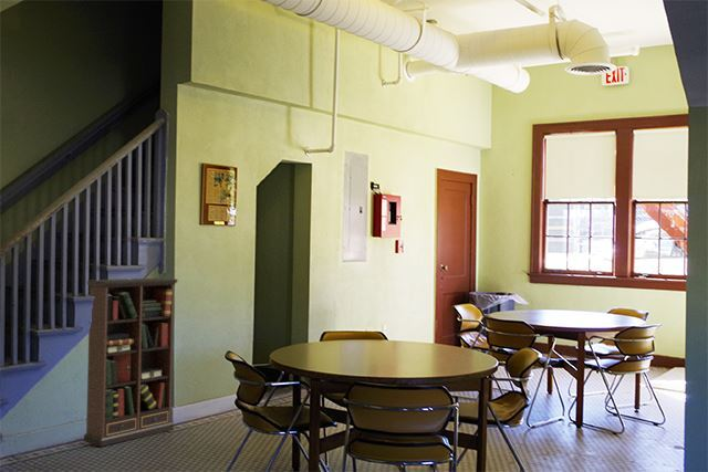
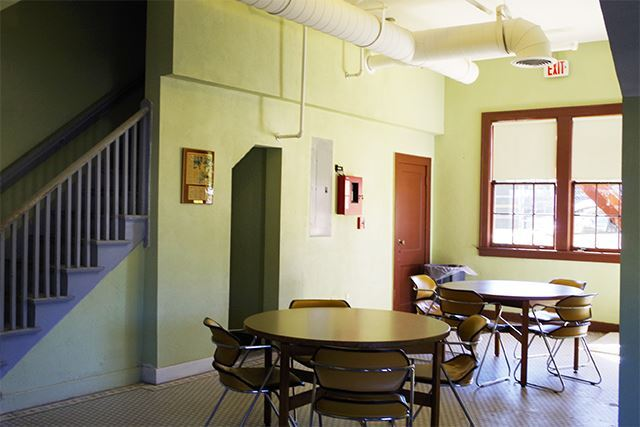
- bookcase (132, 357)
